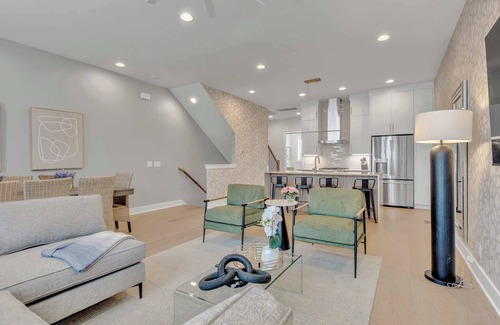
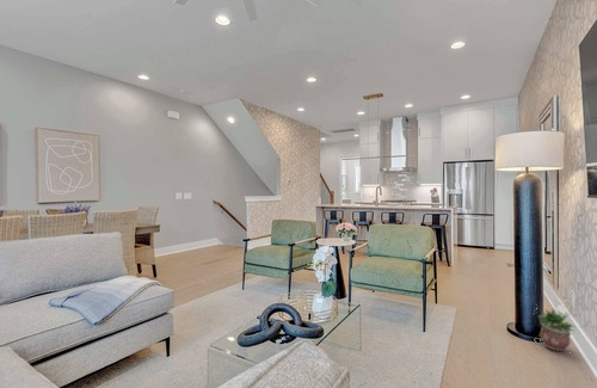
+ potted plant (556, 328)
